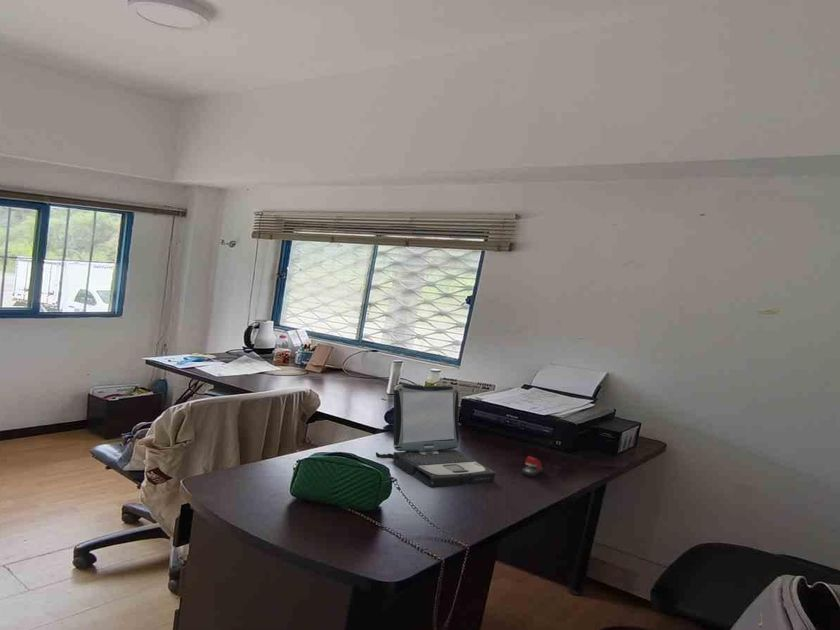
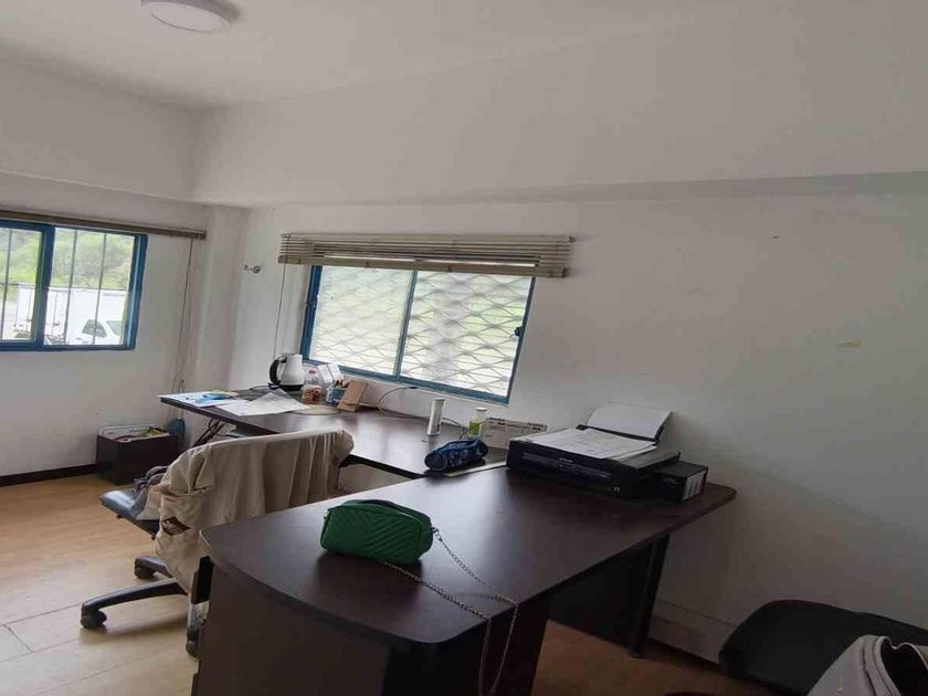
- stapler (532, 464)
- laptop (441, 431)
